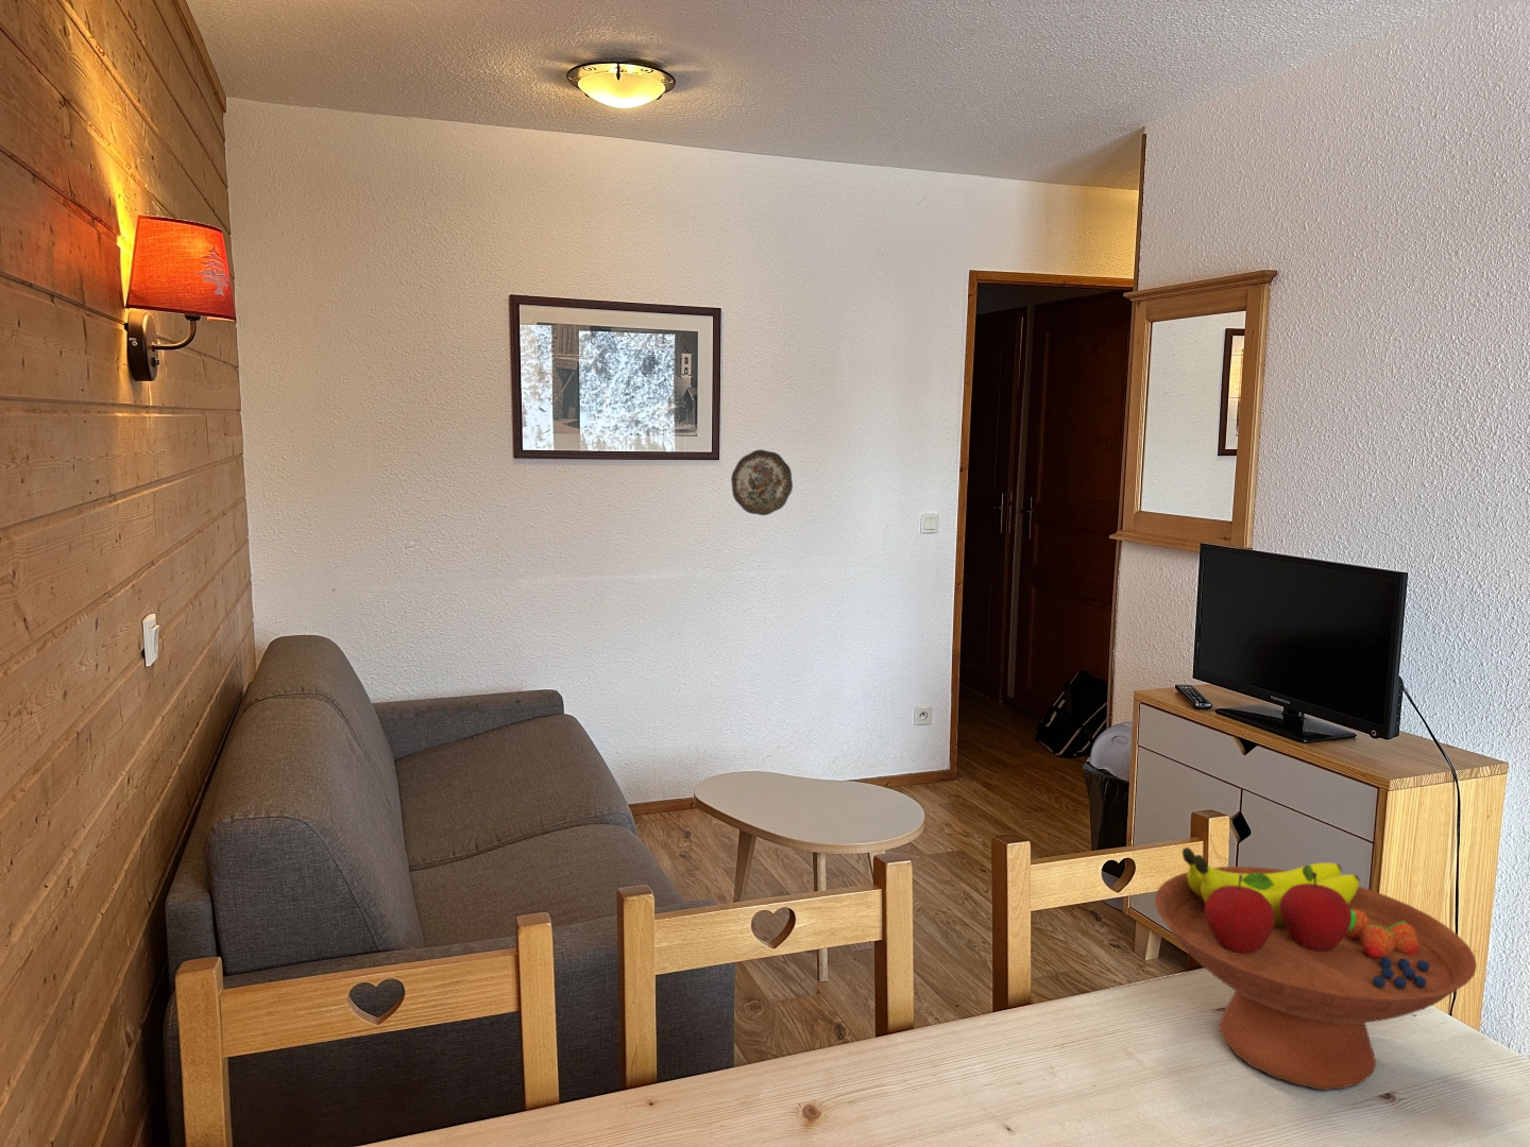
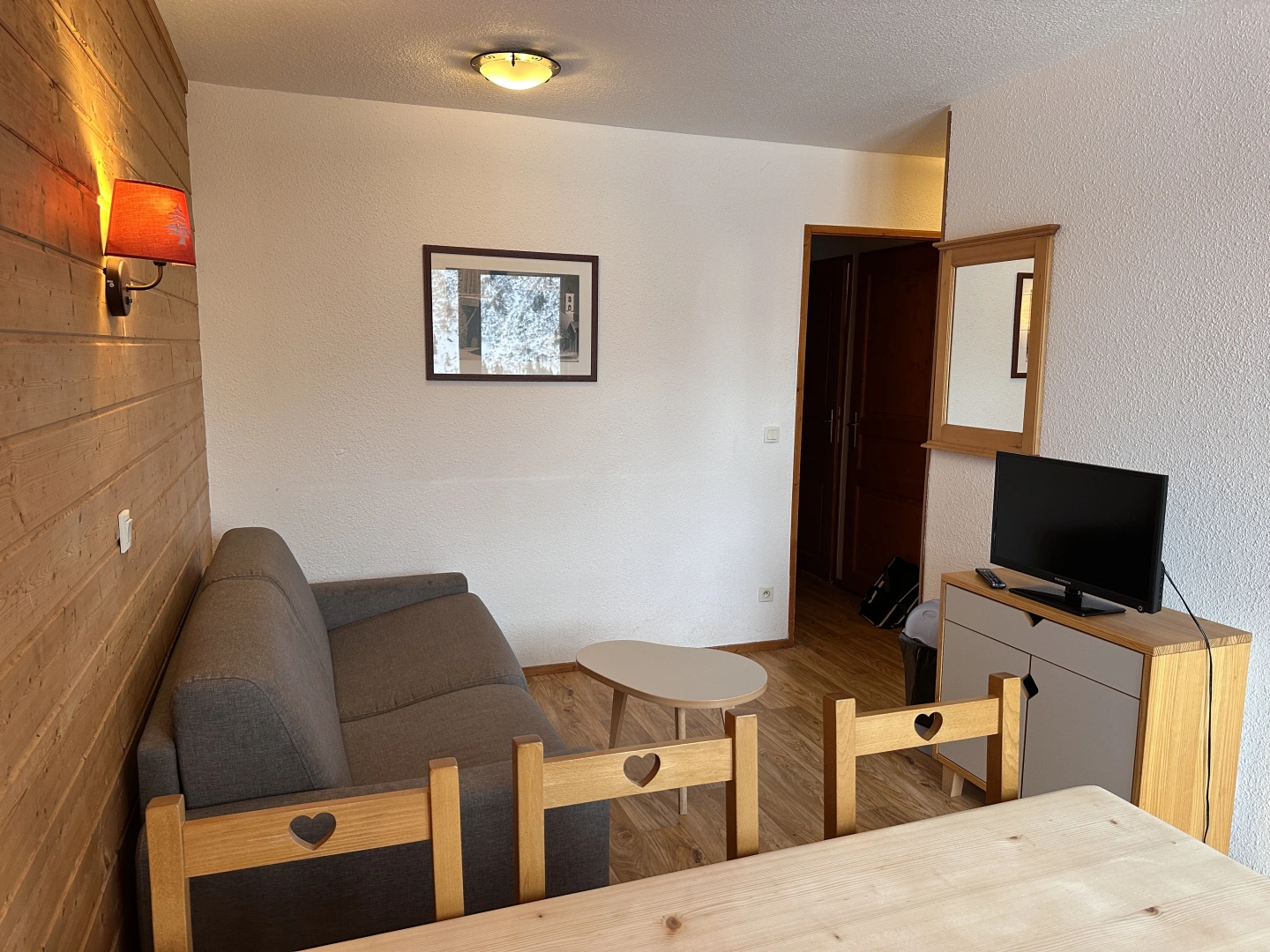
- decorative plate (760, 482)
- fruit bowl (1301, 963)
